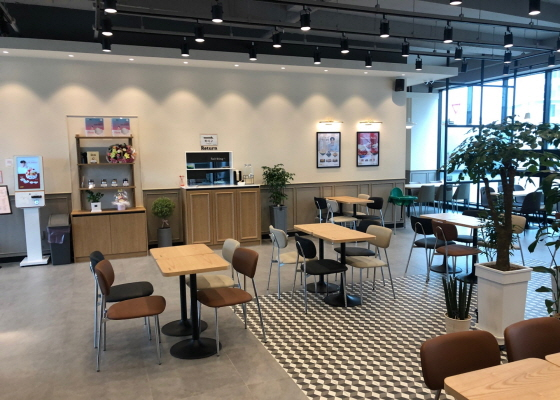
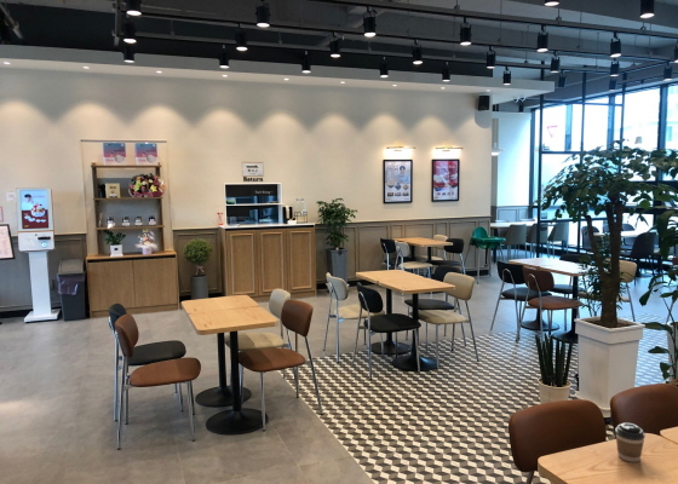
+ coffee cup (630, 440)
